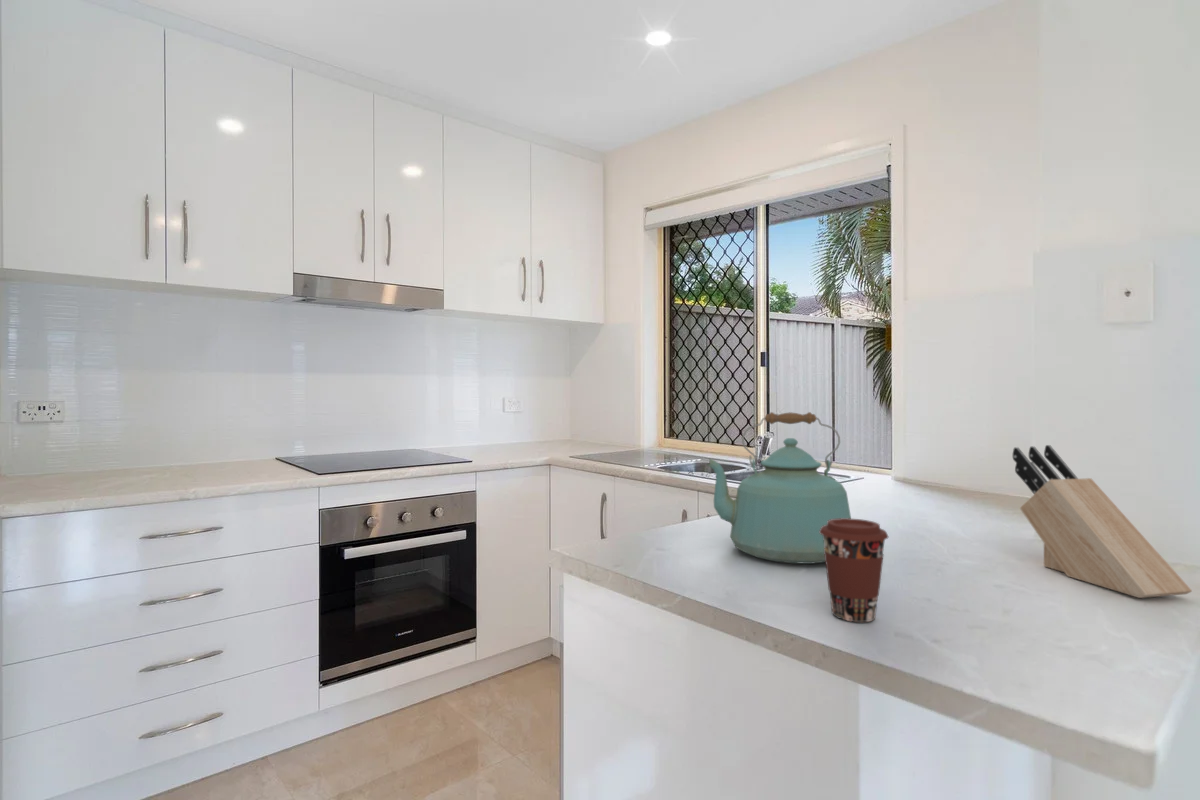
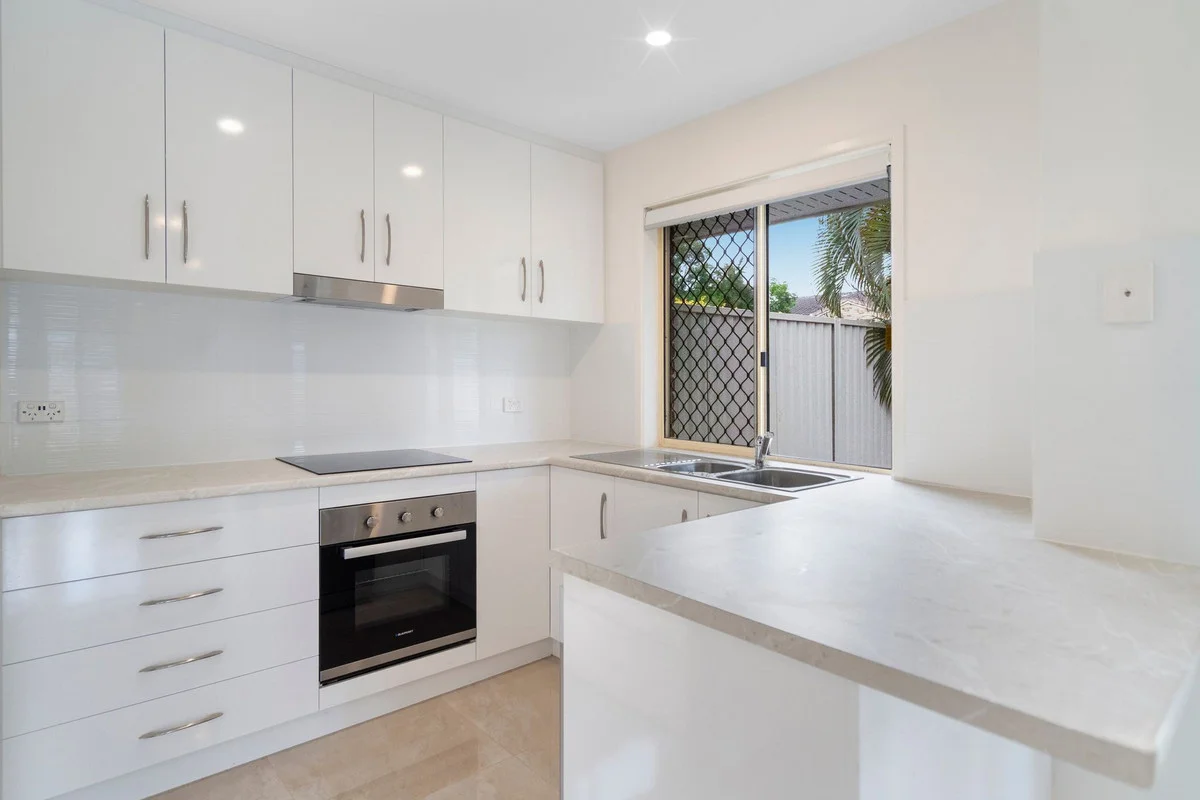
- kettle (778, 482)
- coffee cup (853, 569)
- knife block (1086, 512)
